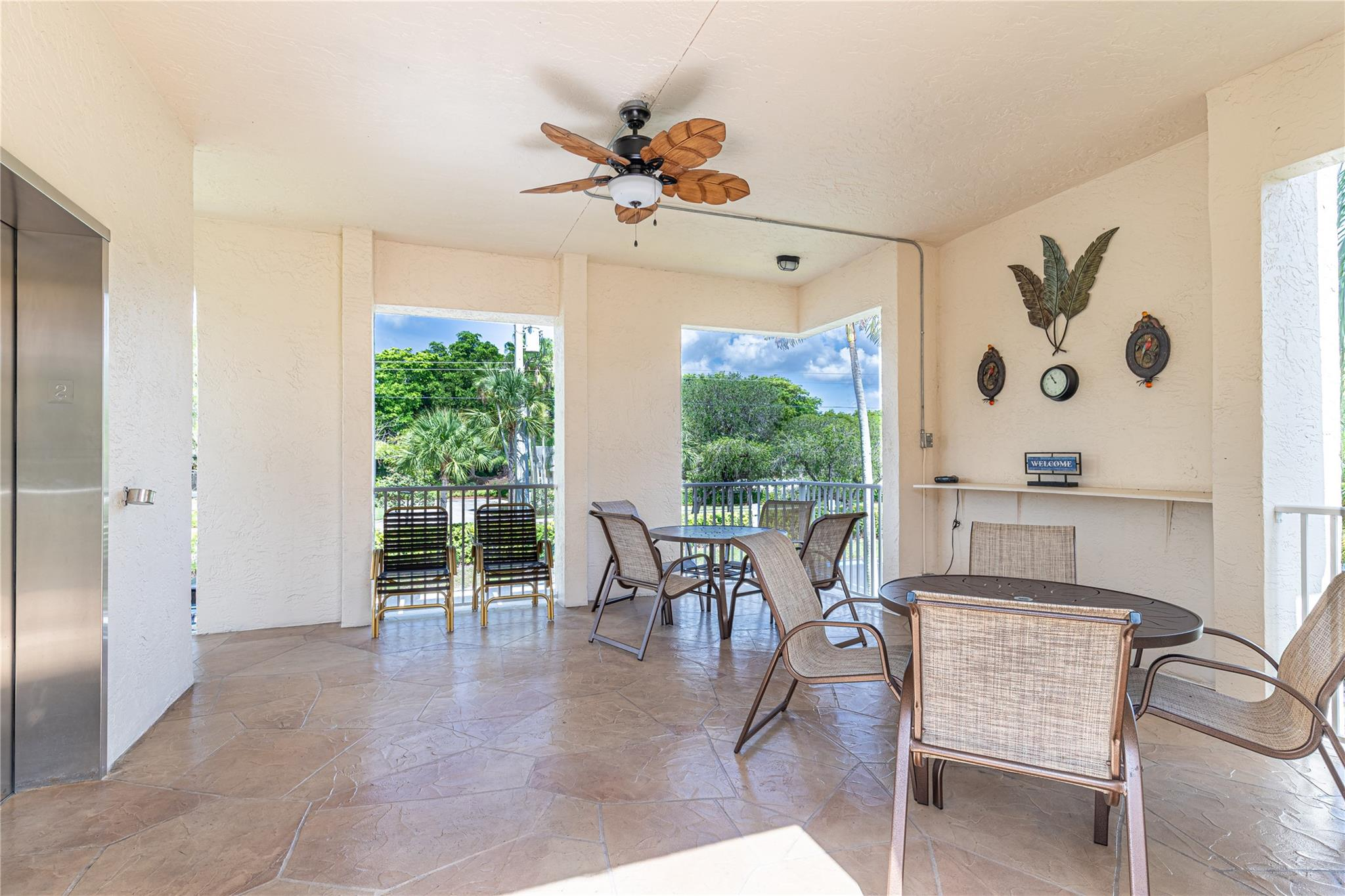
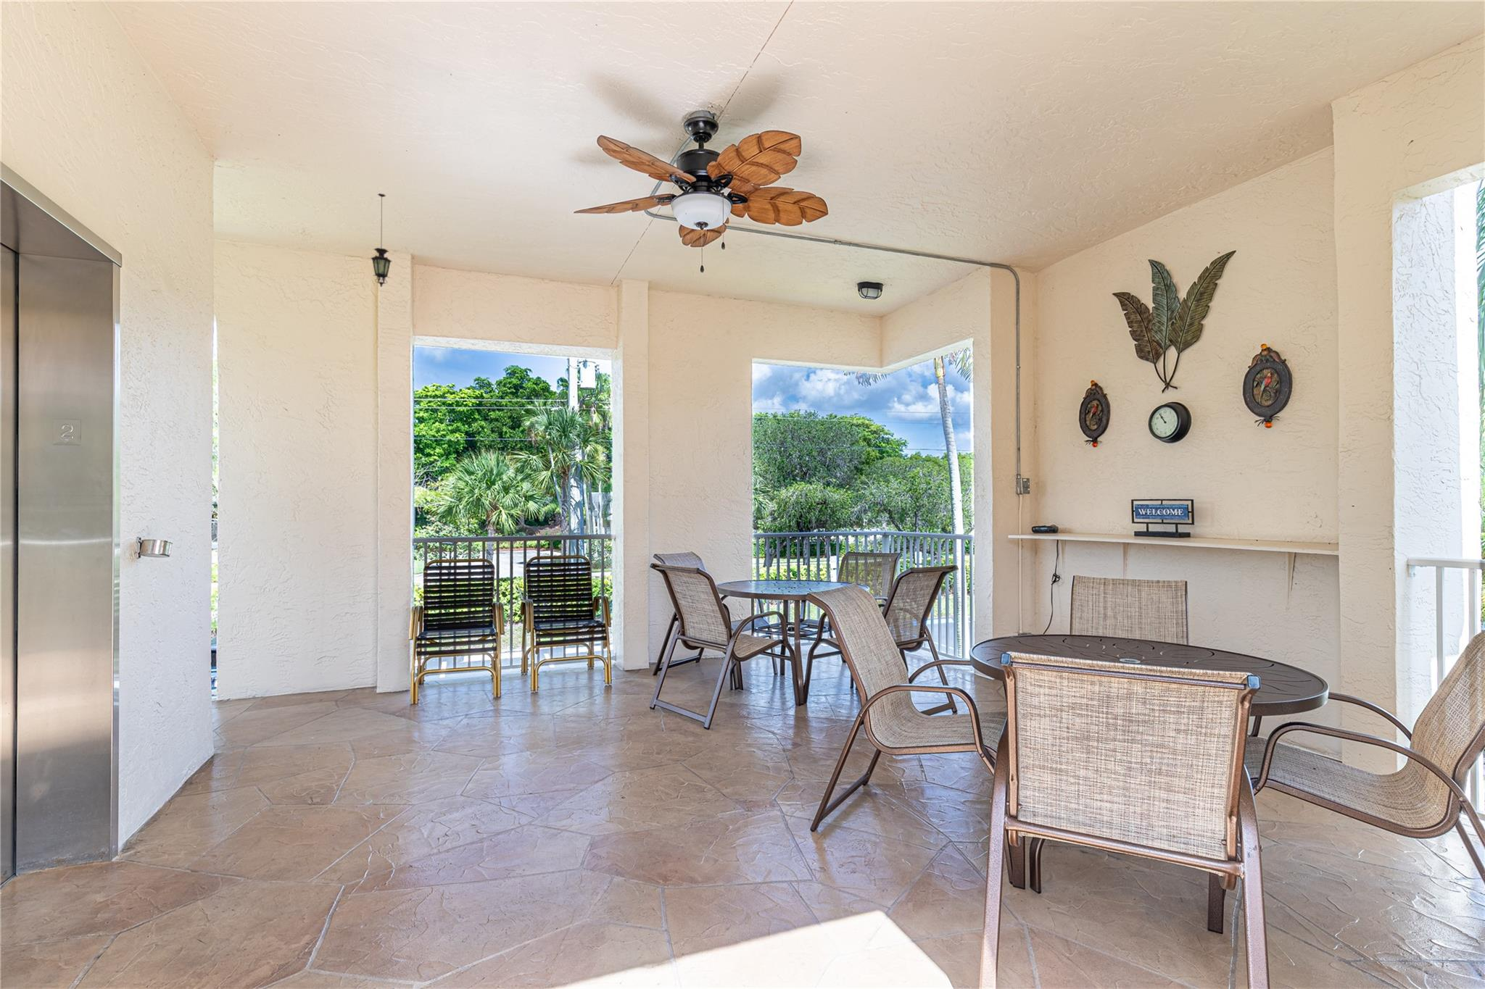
+ hanging lantern (381, 241)
